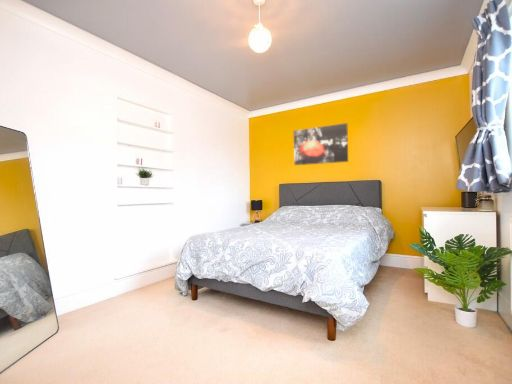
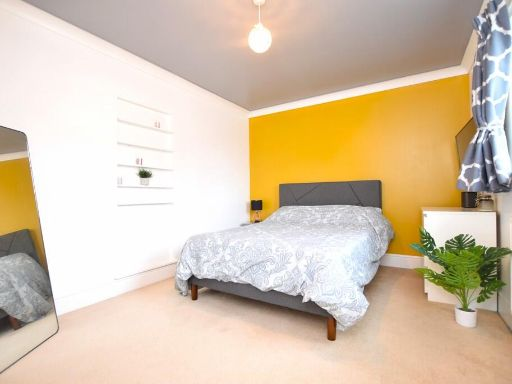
- wall art (319, 145)
